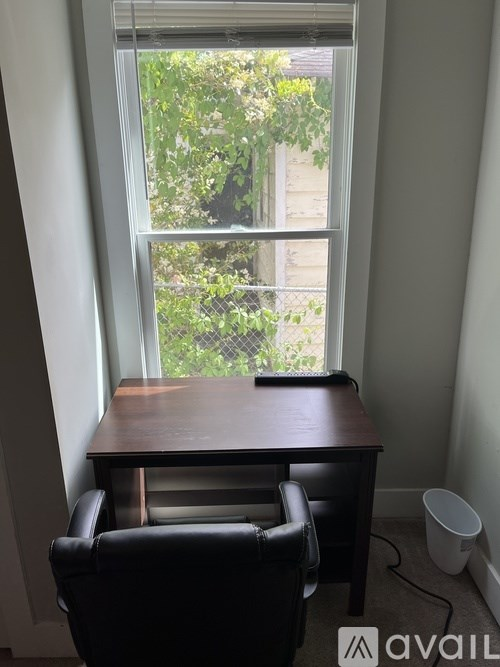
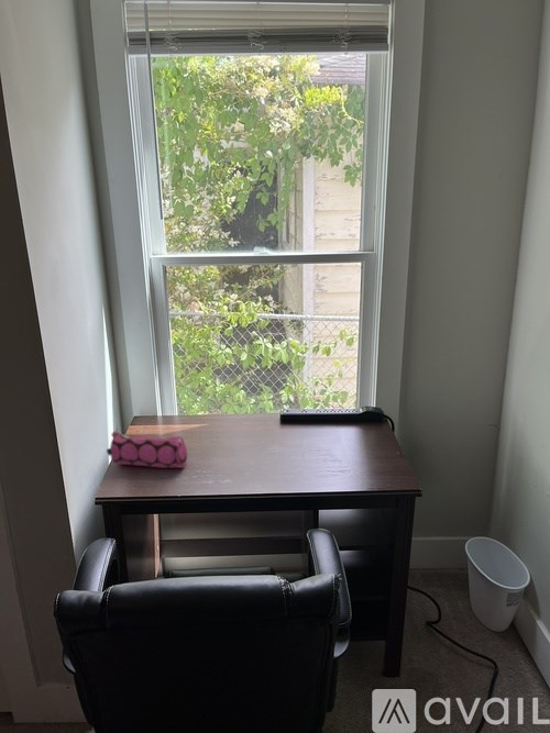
+ pencil case (148, 448)
